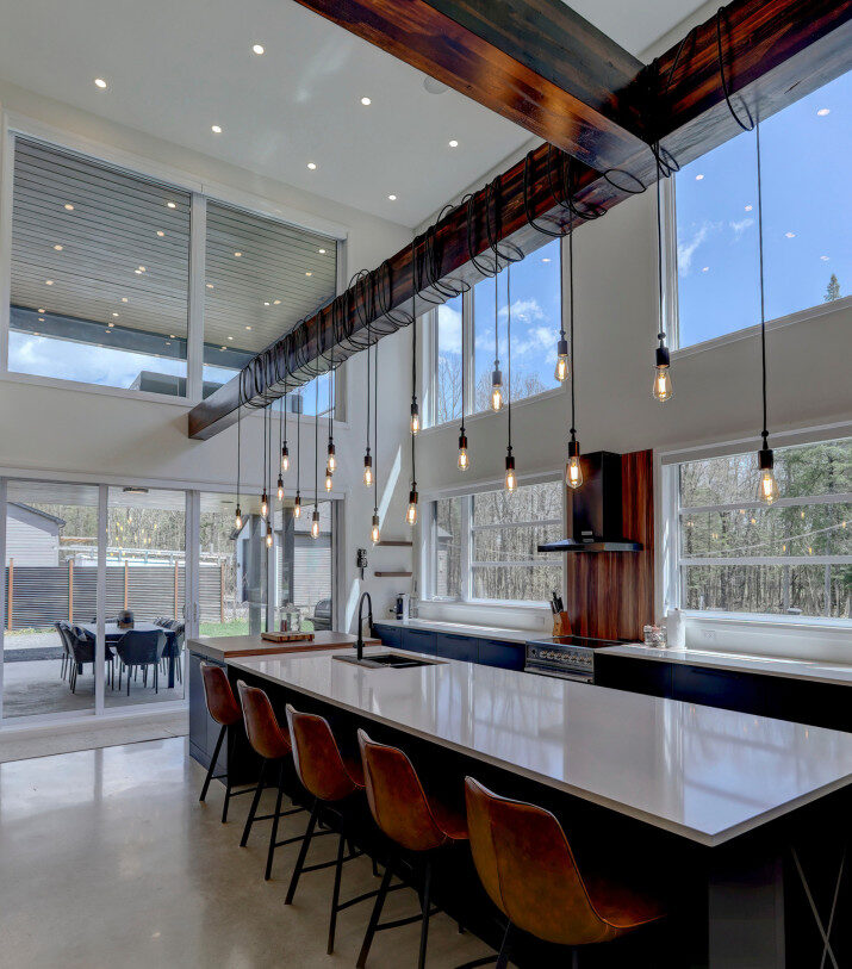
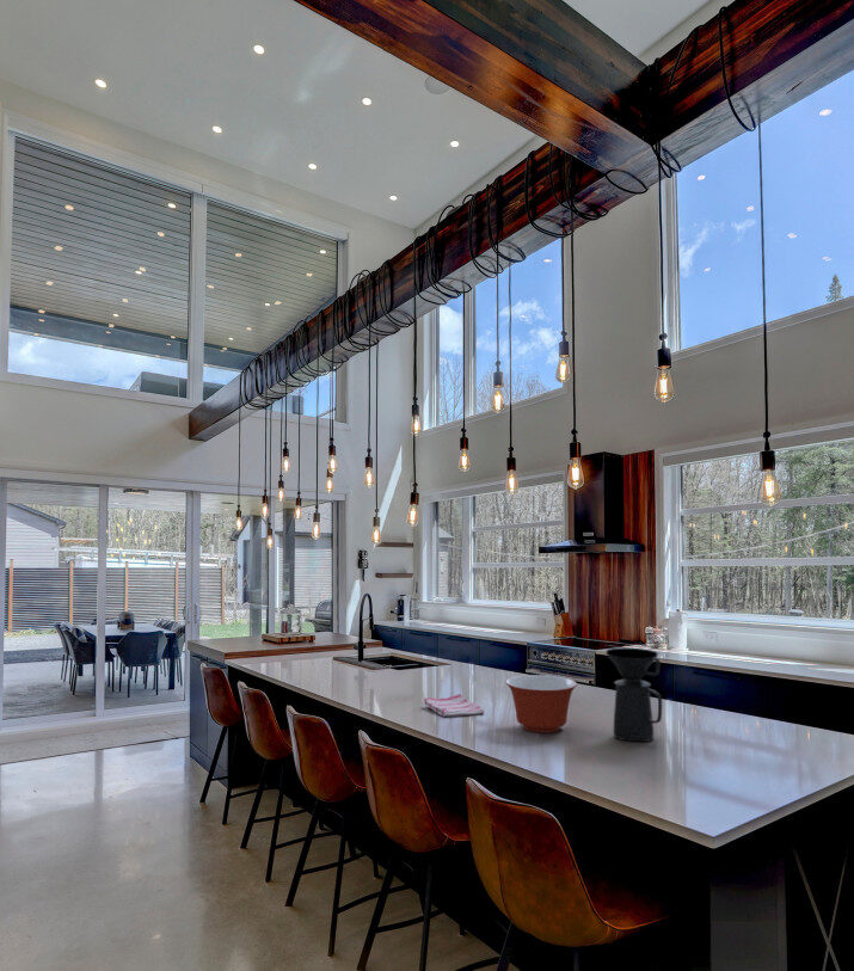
+ dish towel (453, 705)
+ coffee maker (632, 694)
+ mixing bowl (541, 705)
